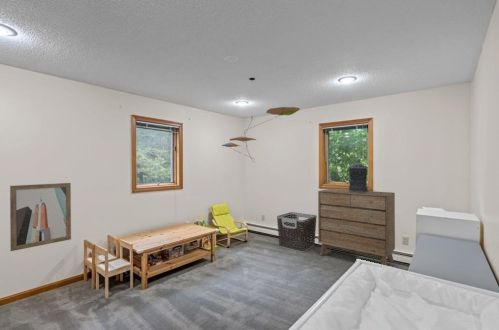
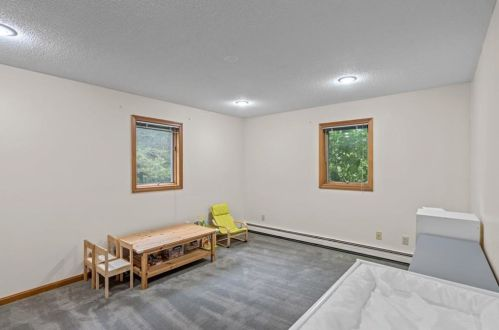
- wall art (42, 214)
- clothes hamper (296, 230)
- incense holder (357, 177)
- dresser (355, 225)
- ceiling mobile (258, 124)
